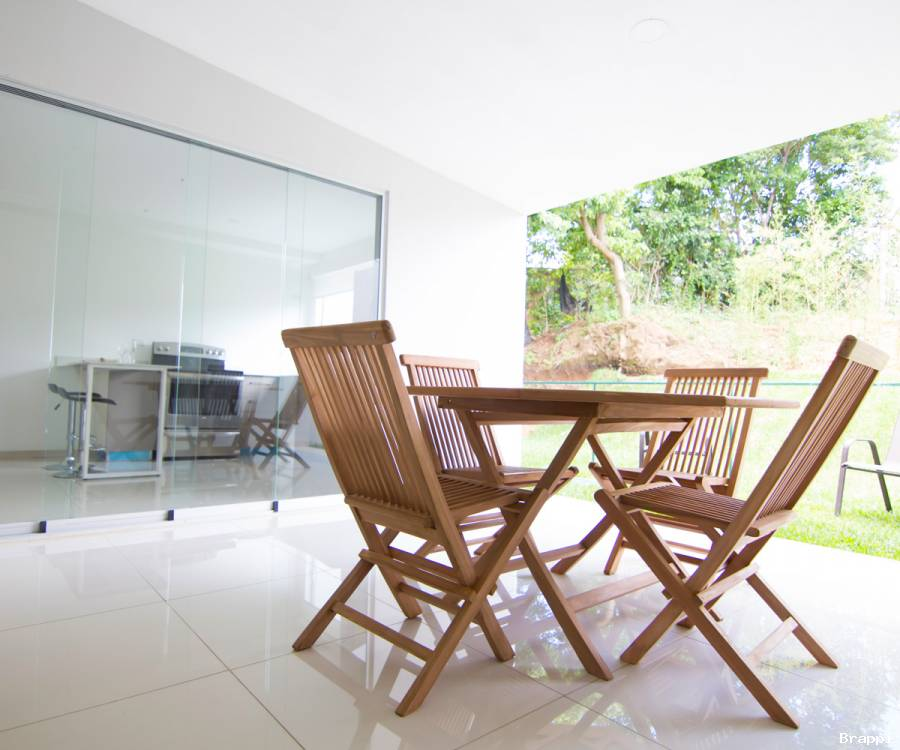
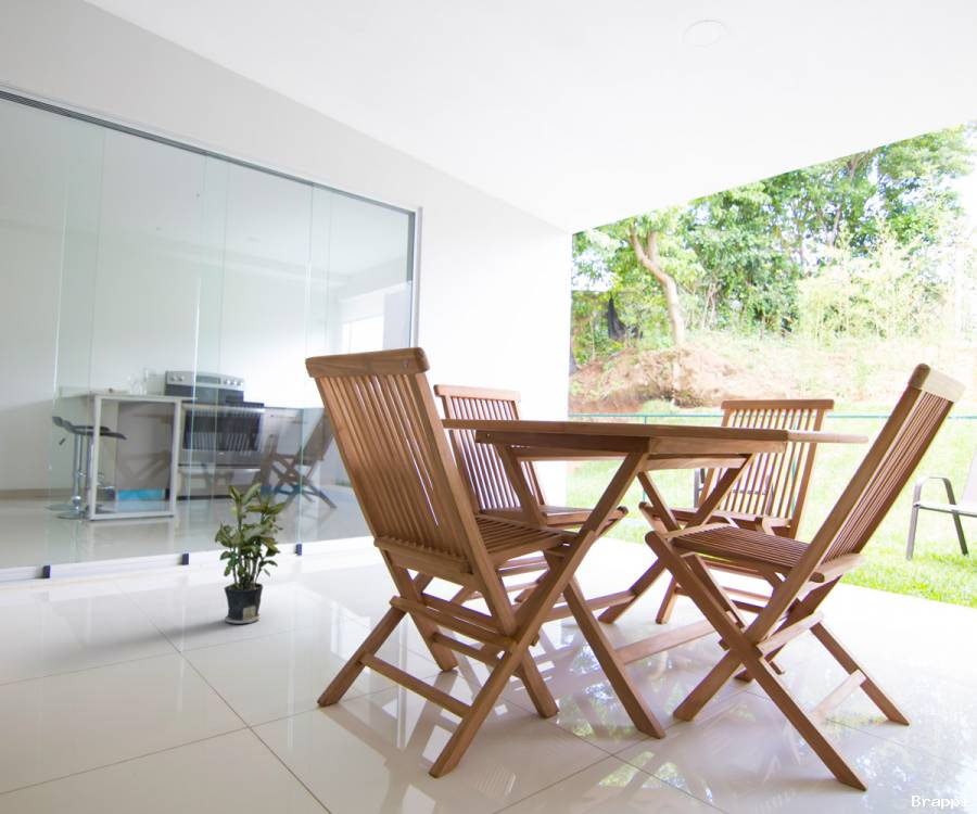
+ potted plant (252, 550)
